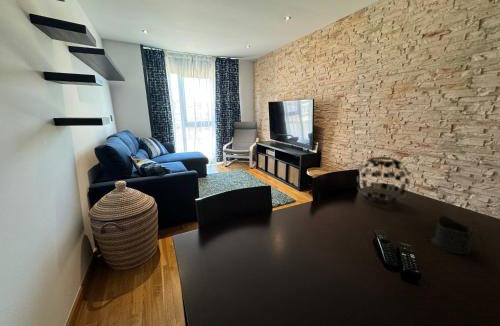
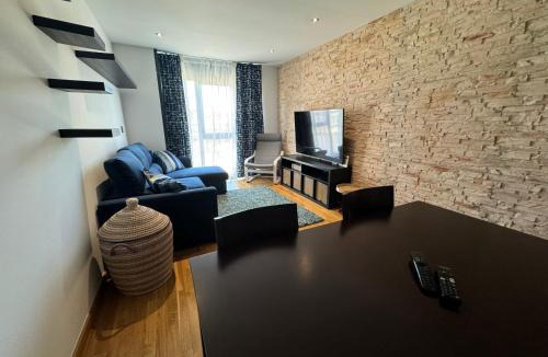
- decorative ball (383, 177)
- cup (456, 235)
